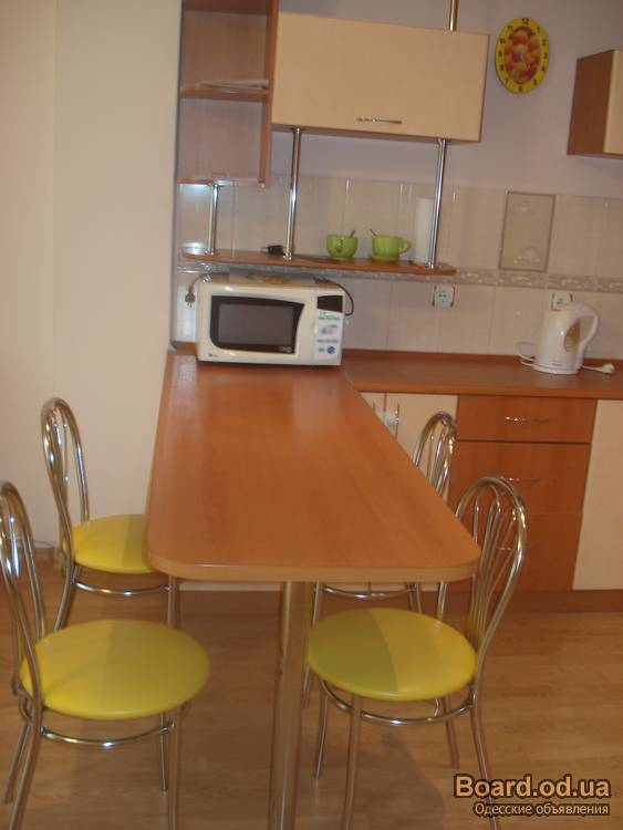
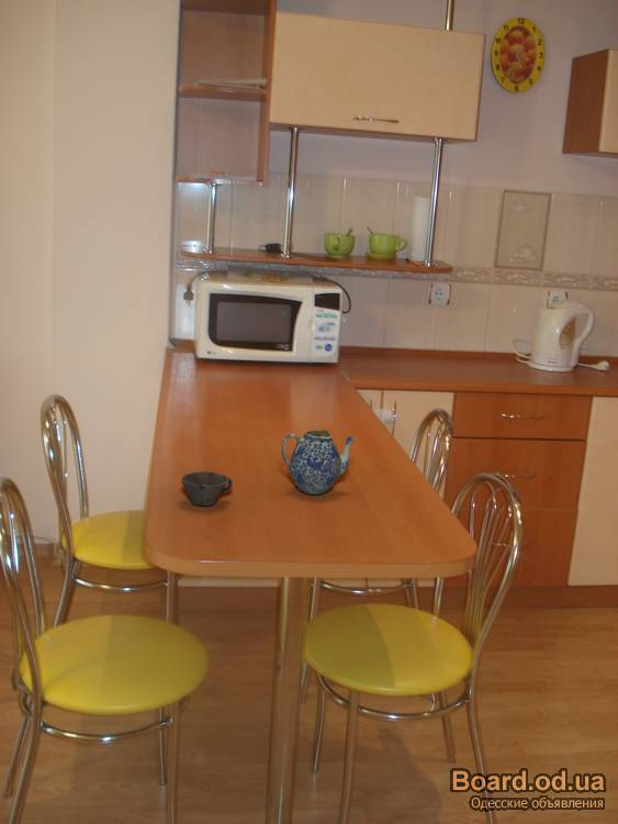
+ cup (207, 490)
+ teapot (317, 459)
